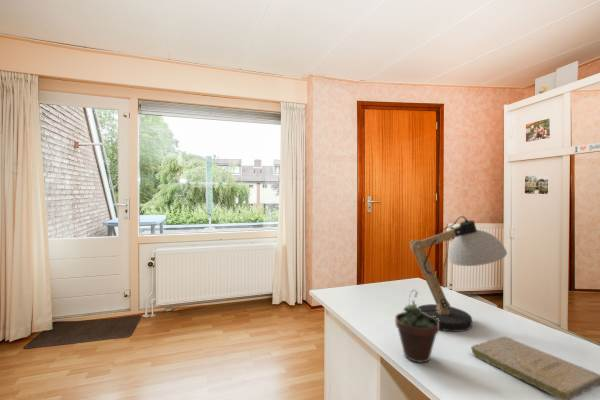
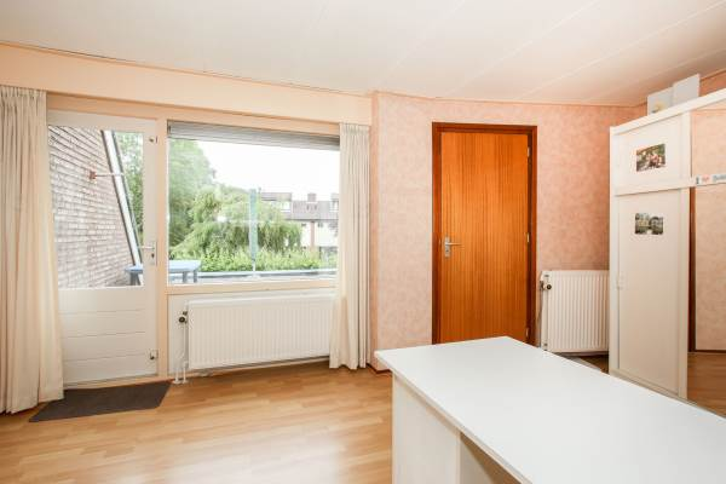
- desk lamp (452, 263)
- book (530, 363)
- succulent plant (416, 322)
